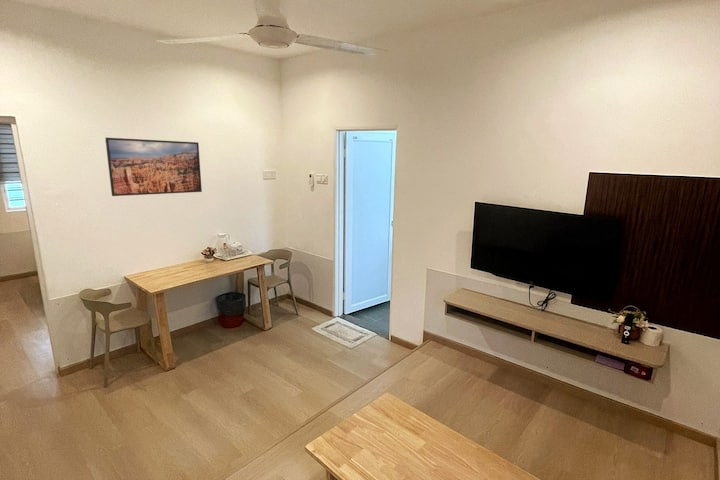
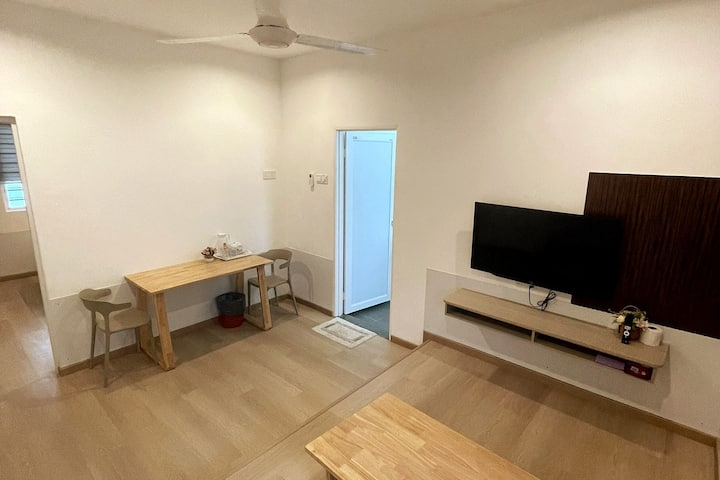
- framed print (158, 167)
